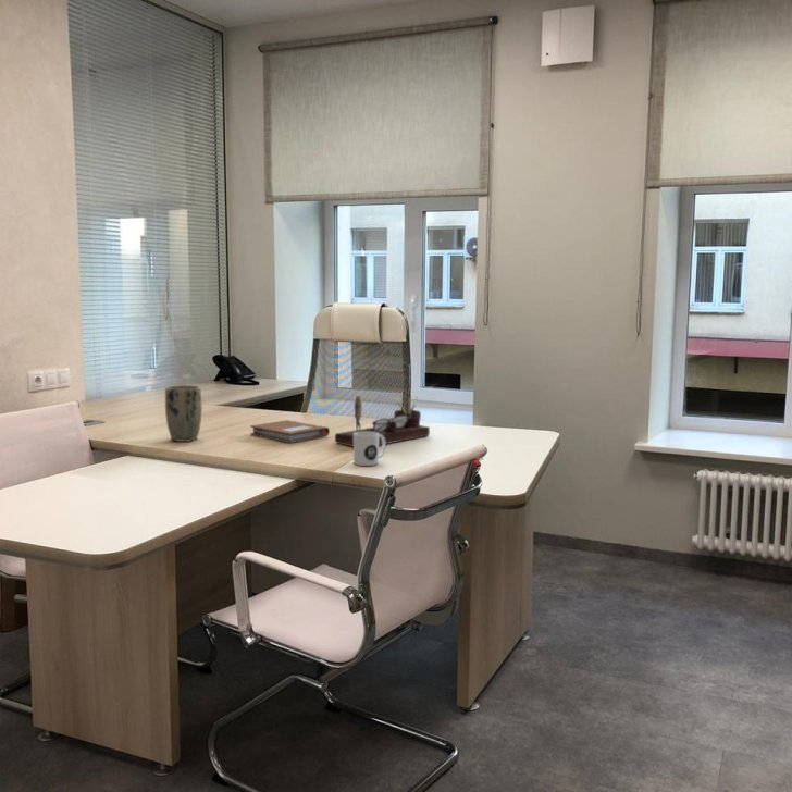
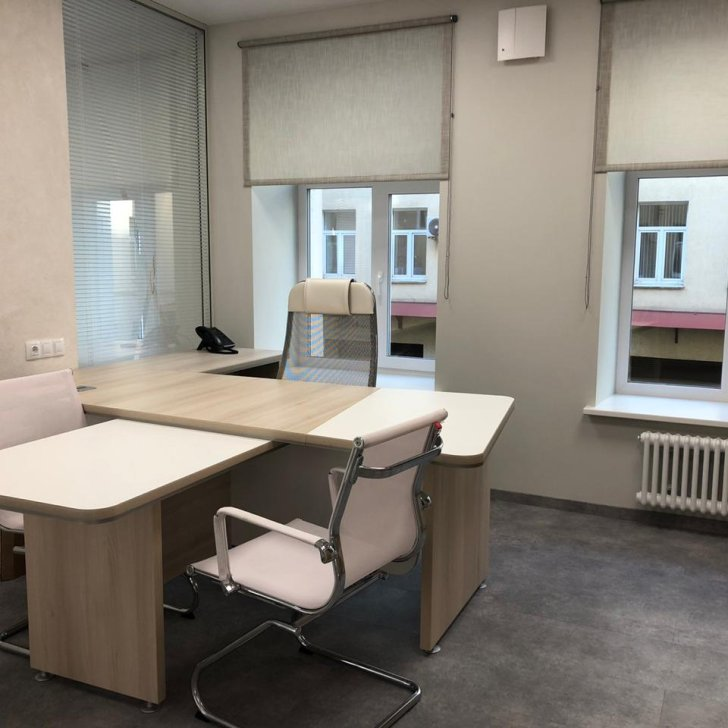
- mug (370, 447)
- notebook (290, 431)
- plant pot (183, 412)
- desk organizer (386, 419)
